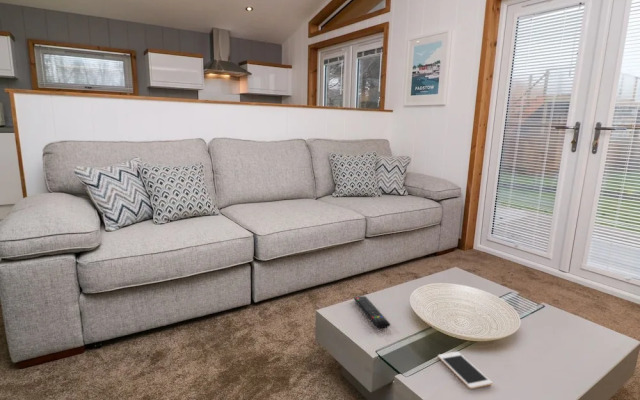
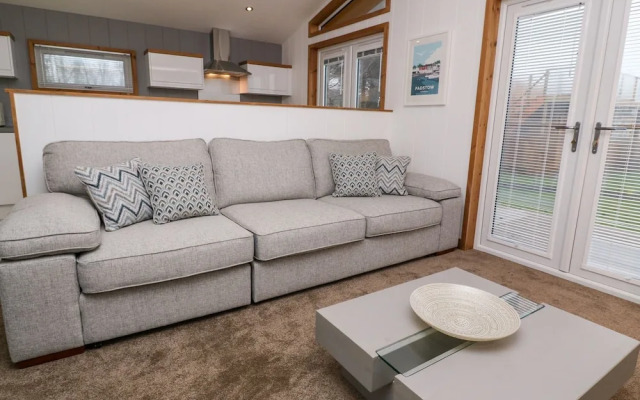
- cell phone (463, 368)
- remote control (370, 311)
